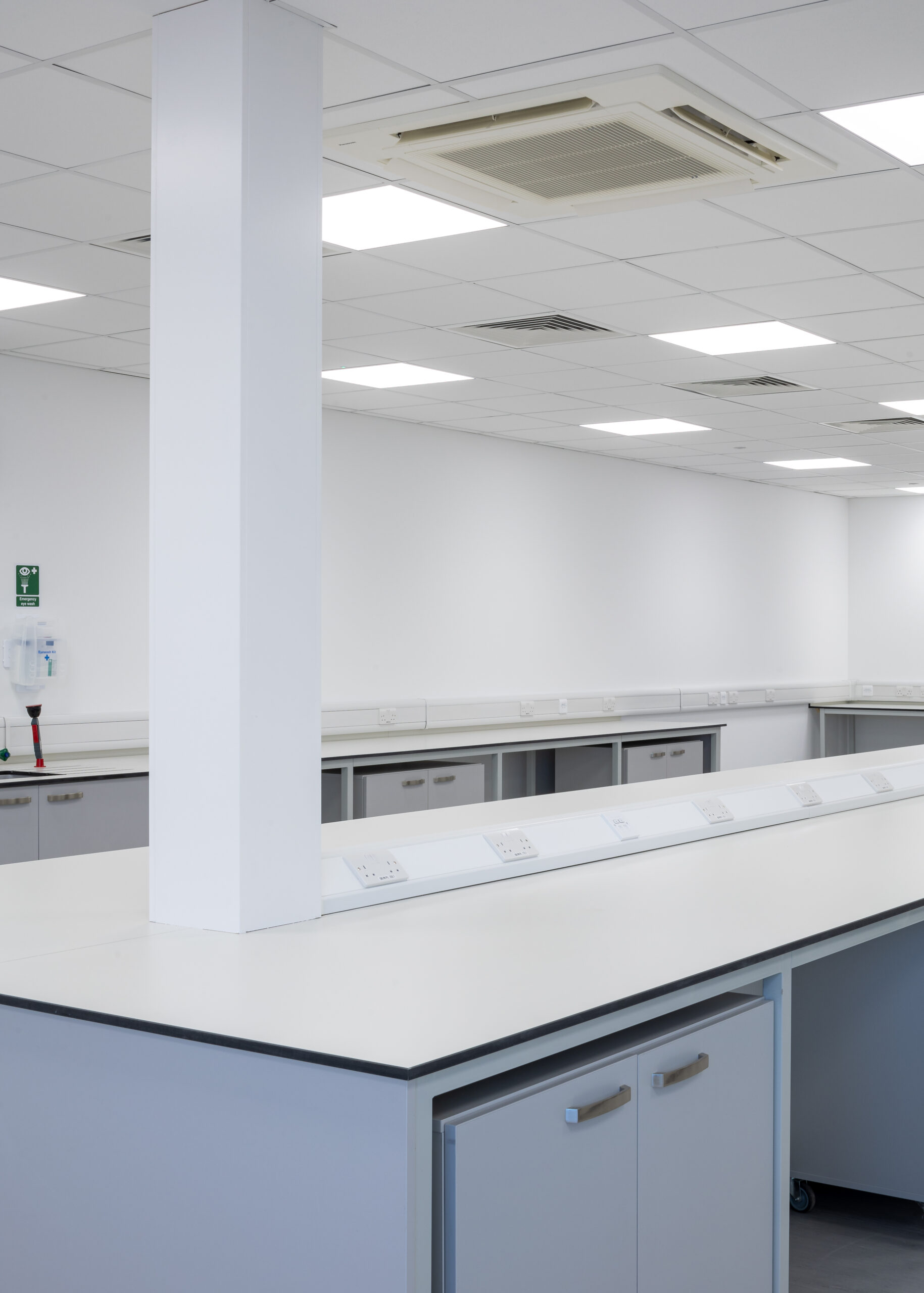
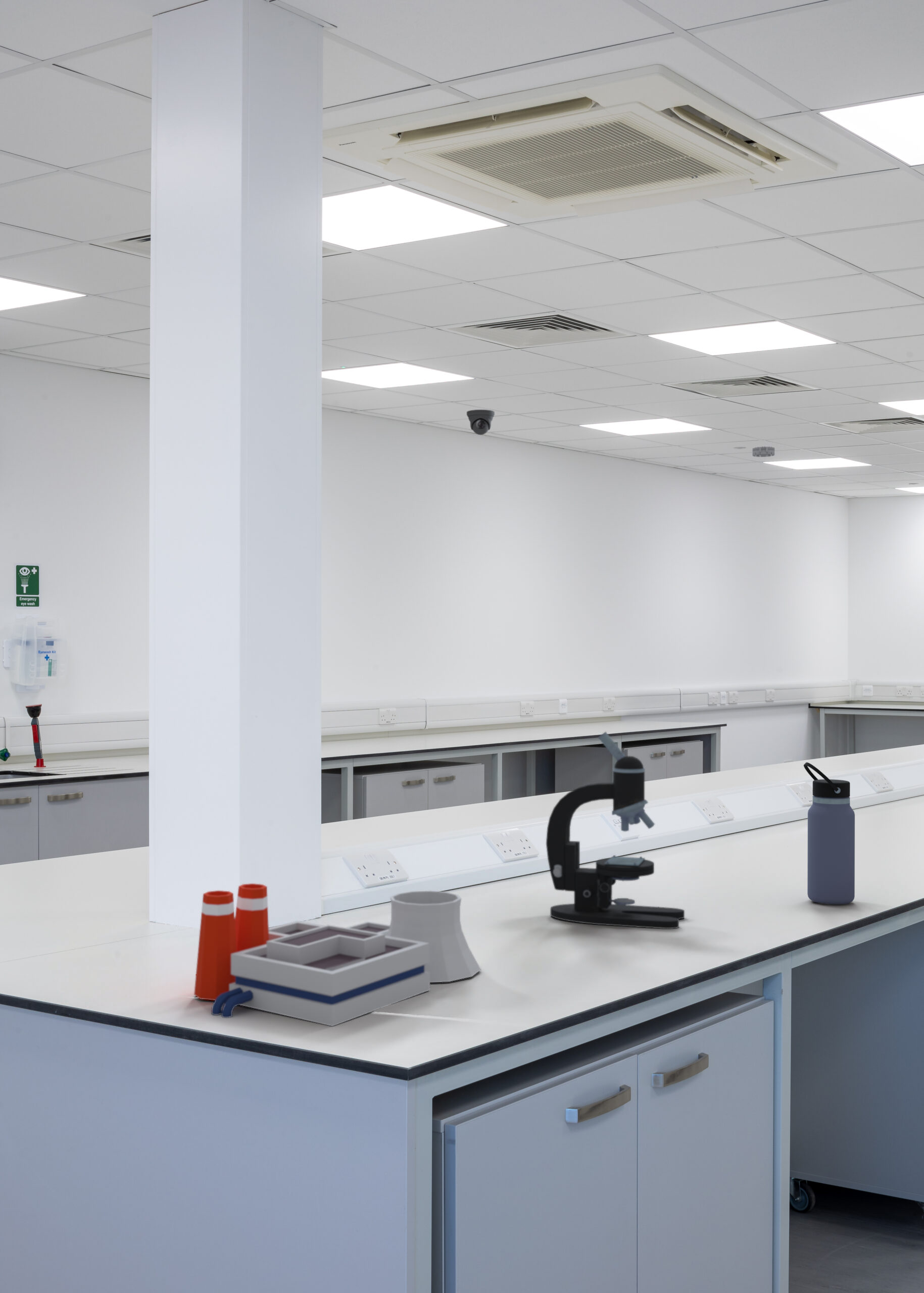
+ security camera (480, 423)
+ water bottle (829, 831)
+ laboratory equipment (343, 934)
+ microscope (621, 825)
+ smoke detector (763, 451)
